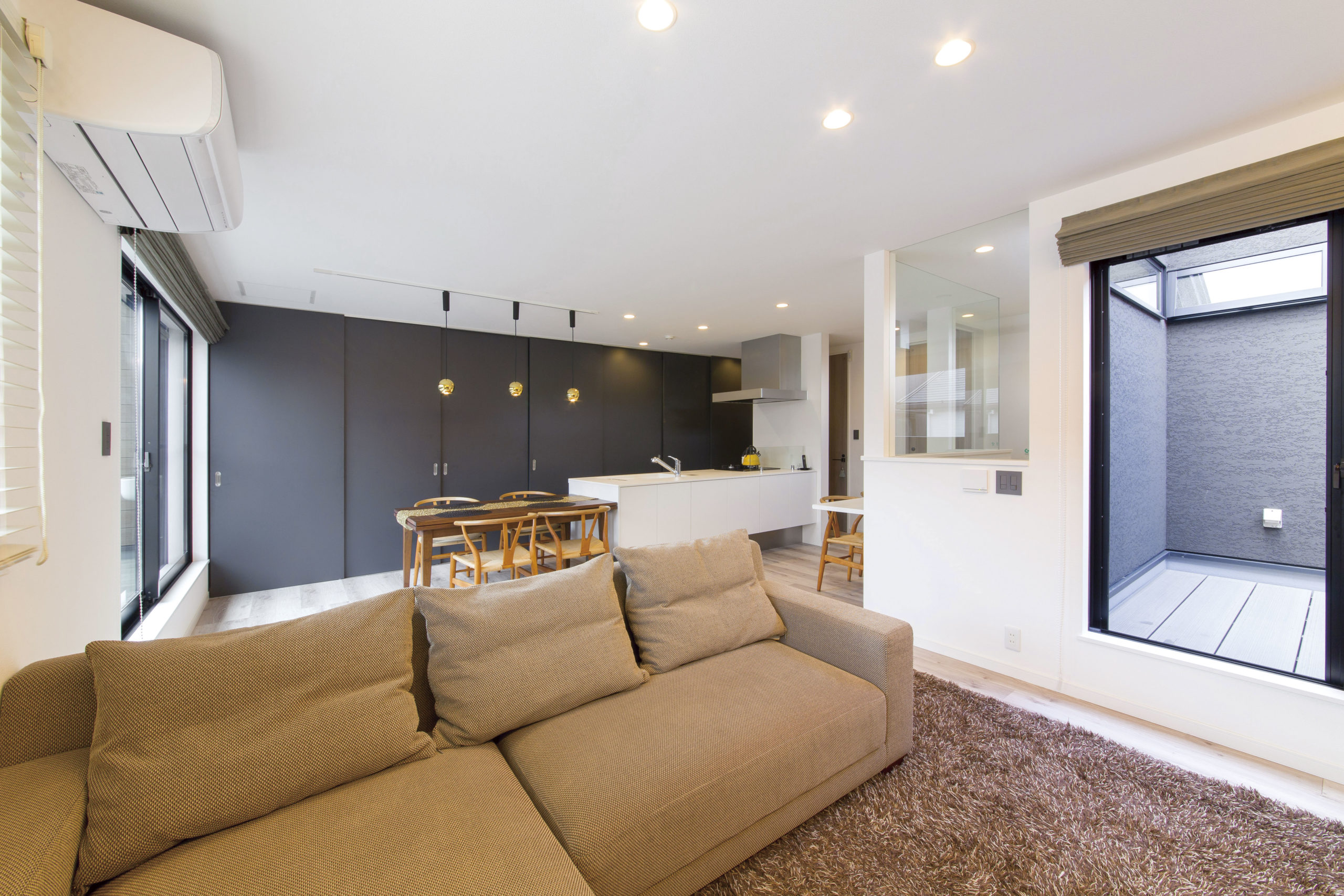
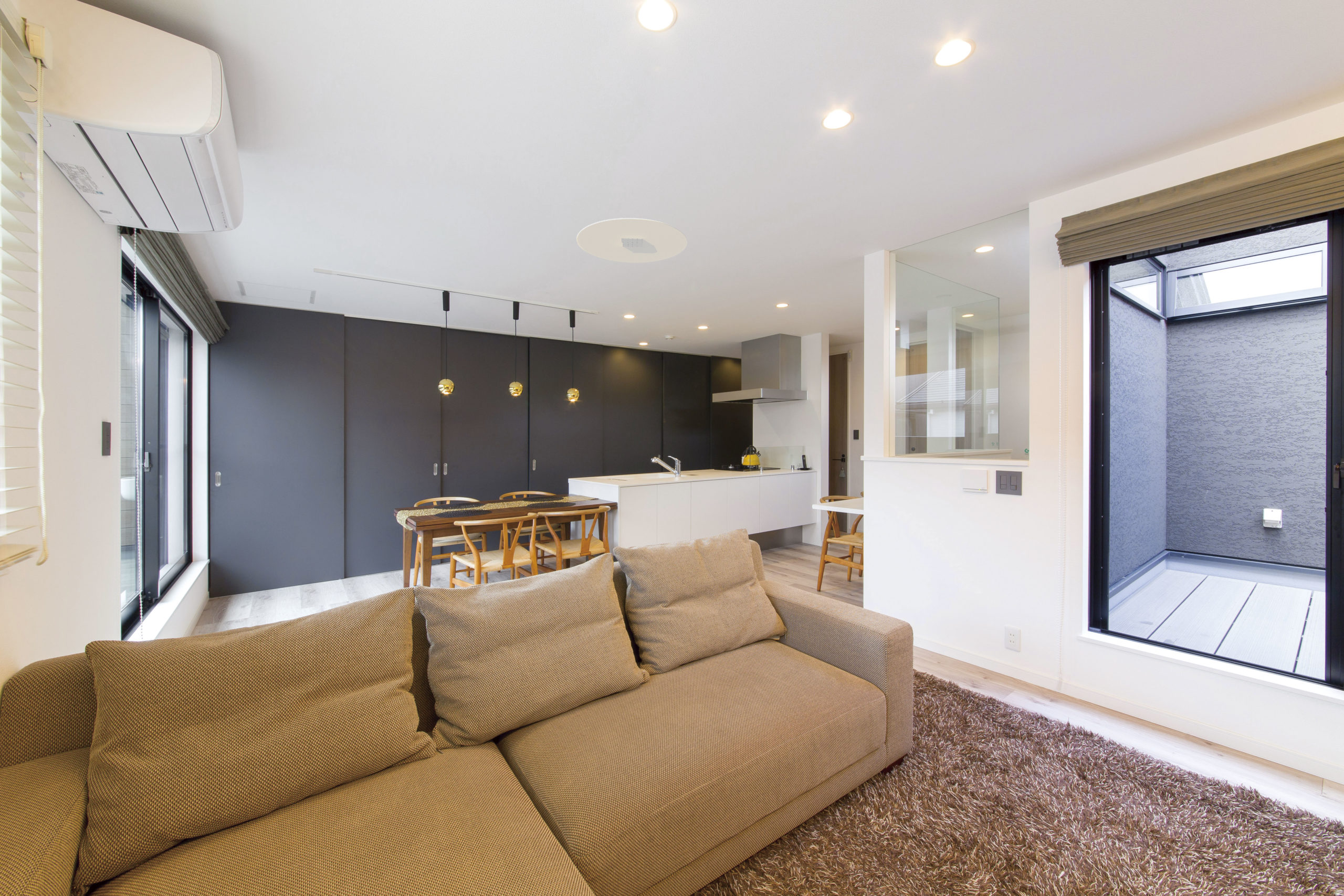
+ ceiling light (632, 237)
